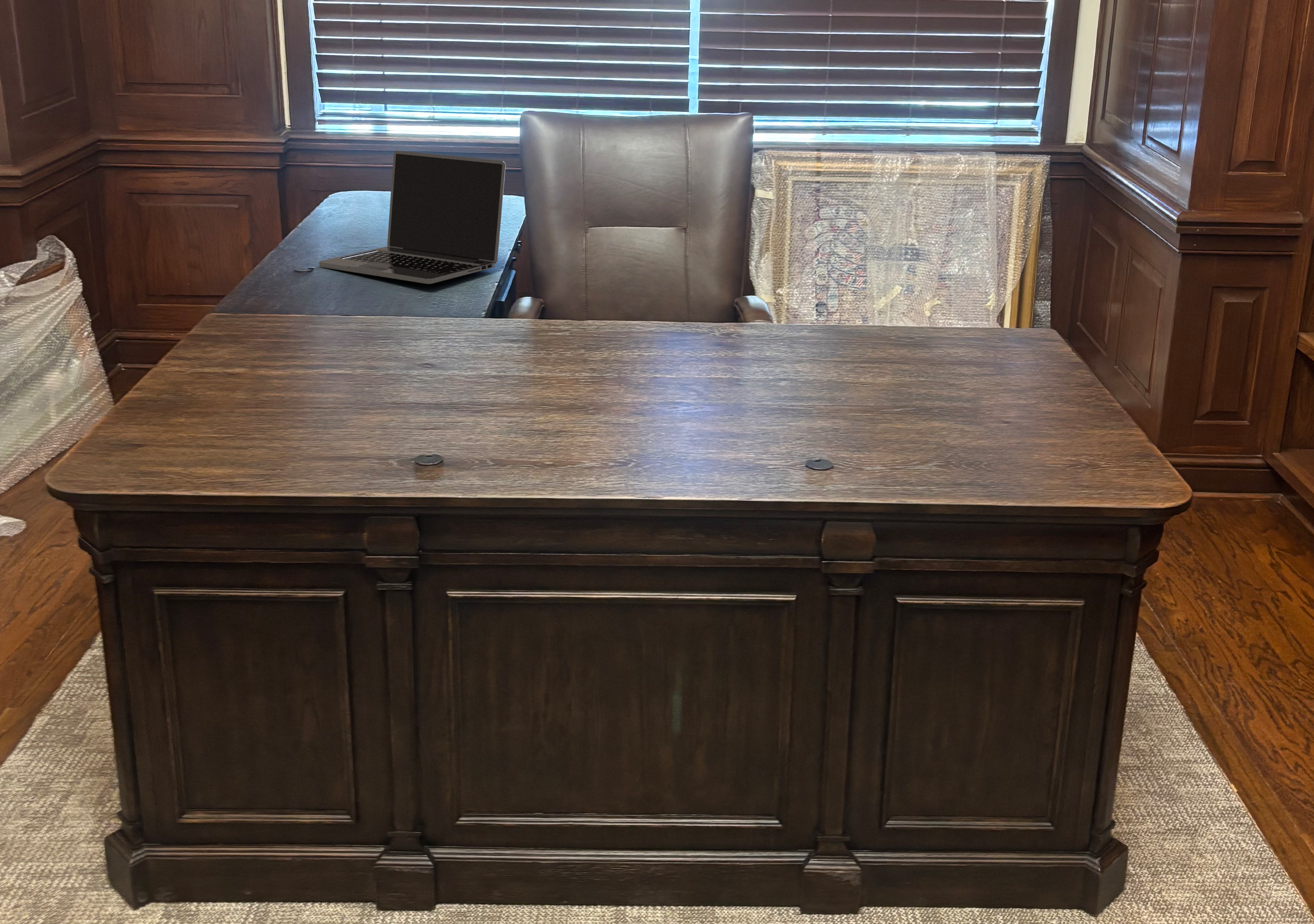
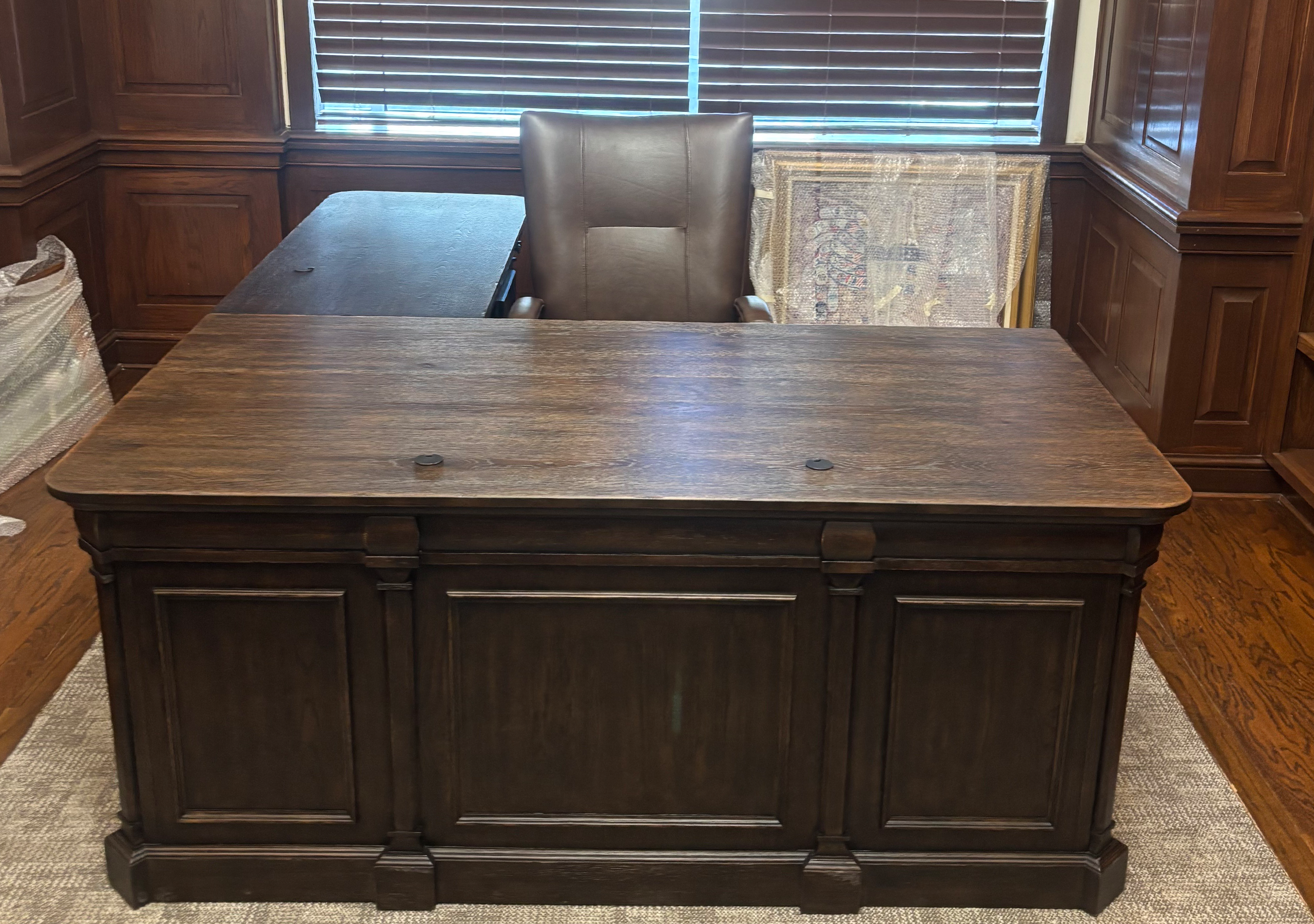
- laptop (411, 215)
